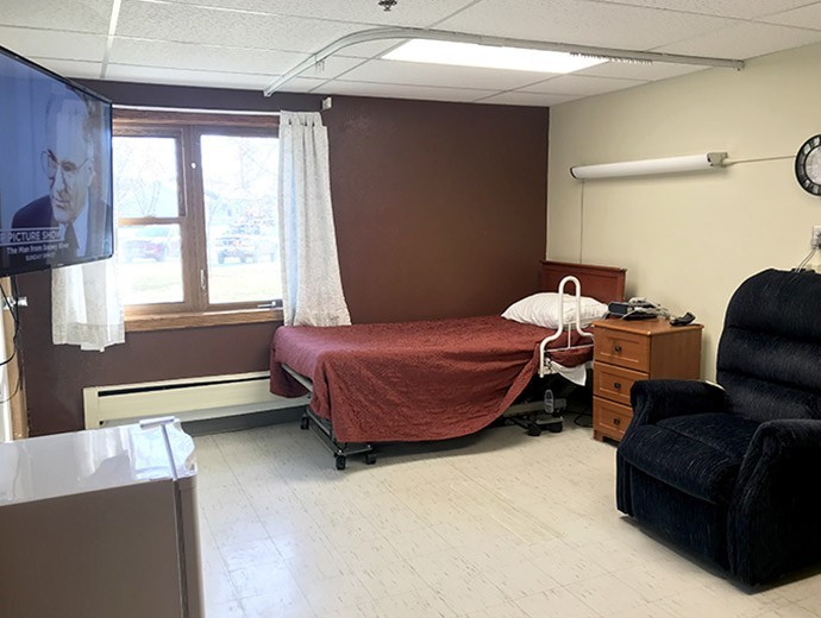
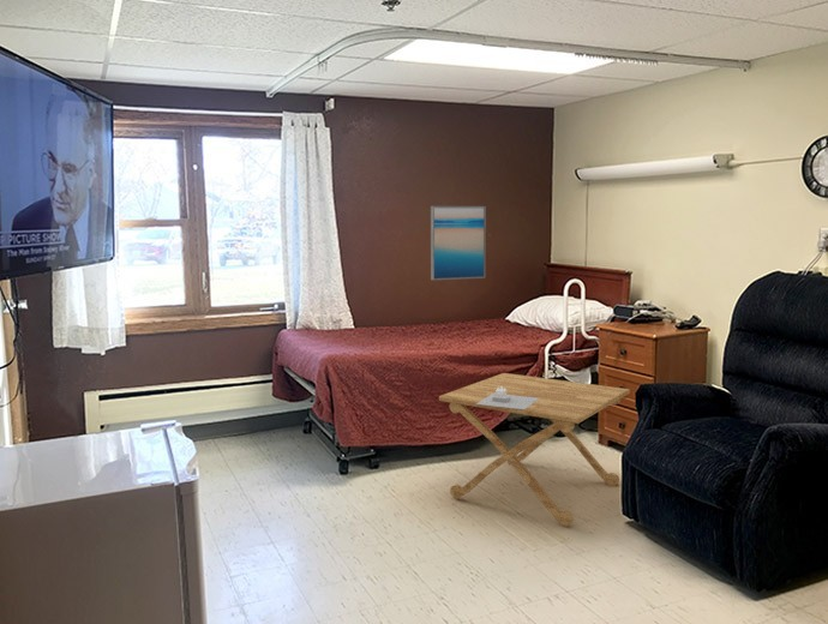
+ tissue box (508, 395)
+ side table (535, 442)
+ wall art (458, 242)
